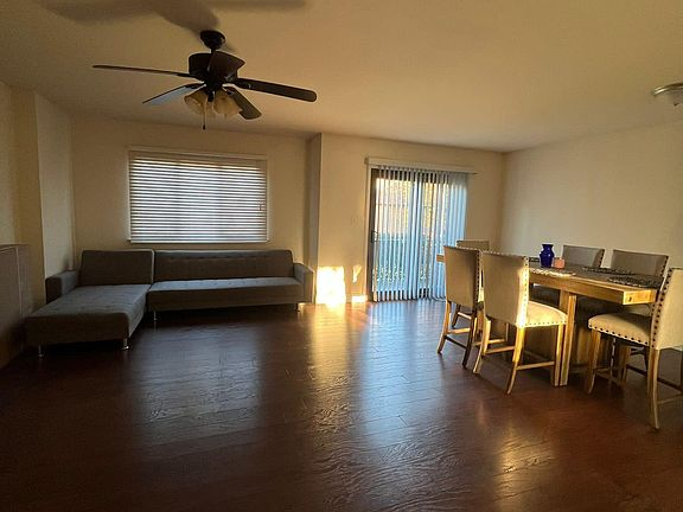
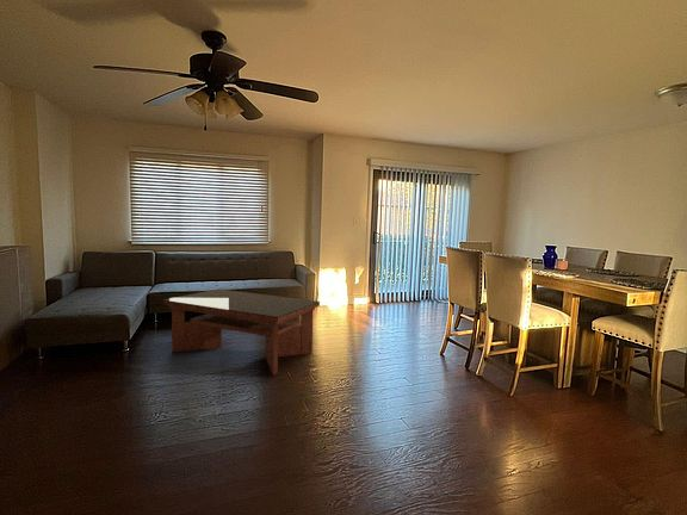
+ coffee table (242, 325)
